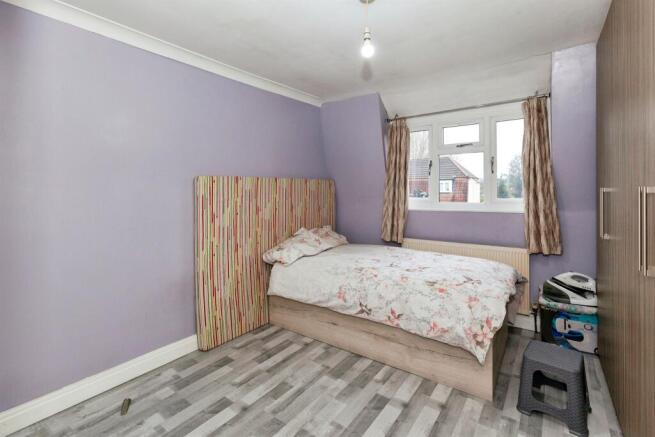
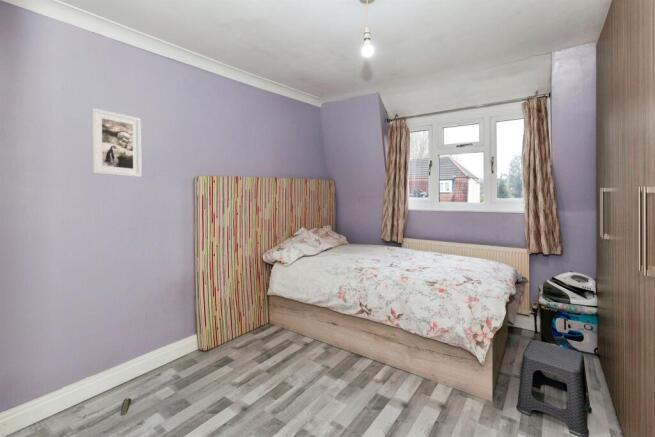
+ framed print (117, 144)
